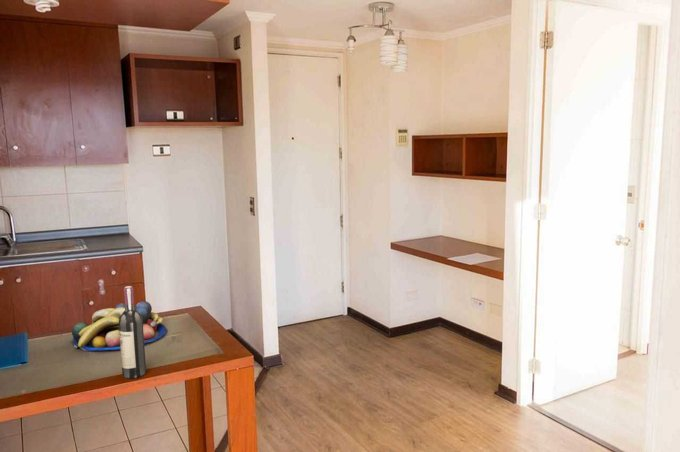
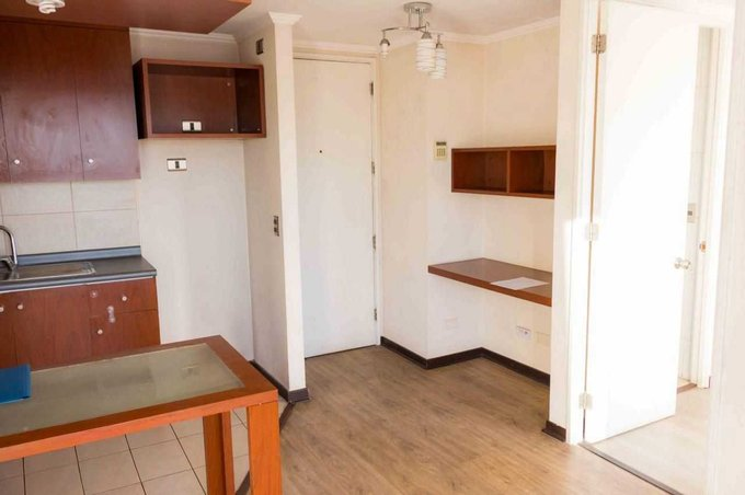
- wine bottle (131, 331)
- fruit bowl (118, 321)
